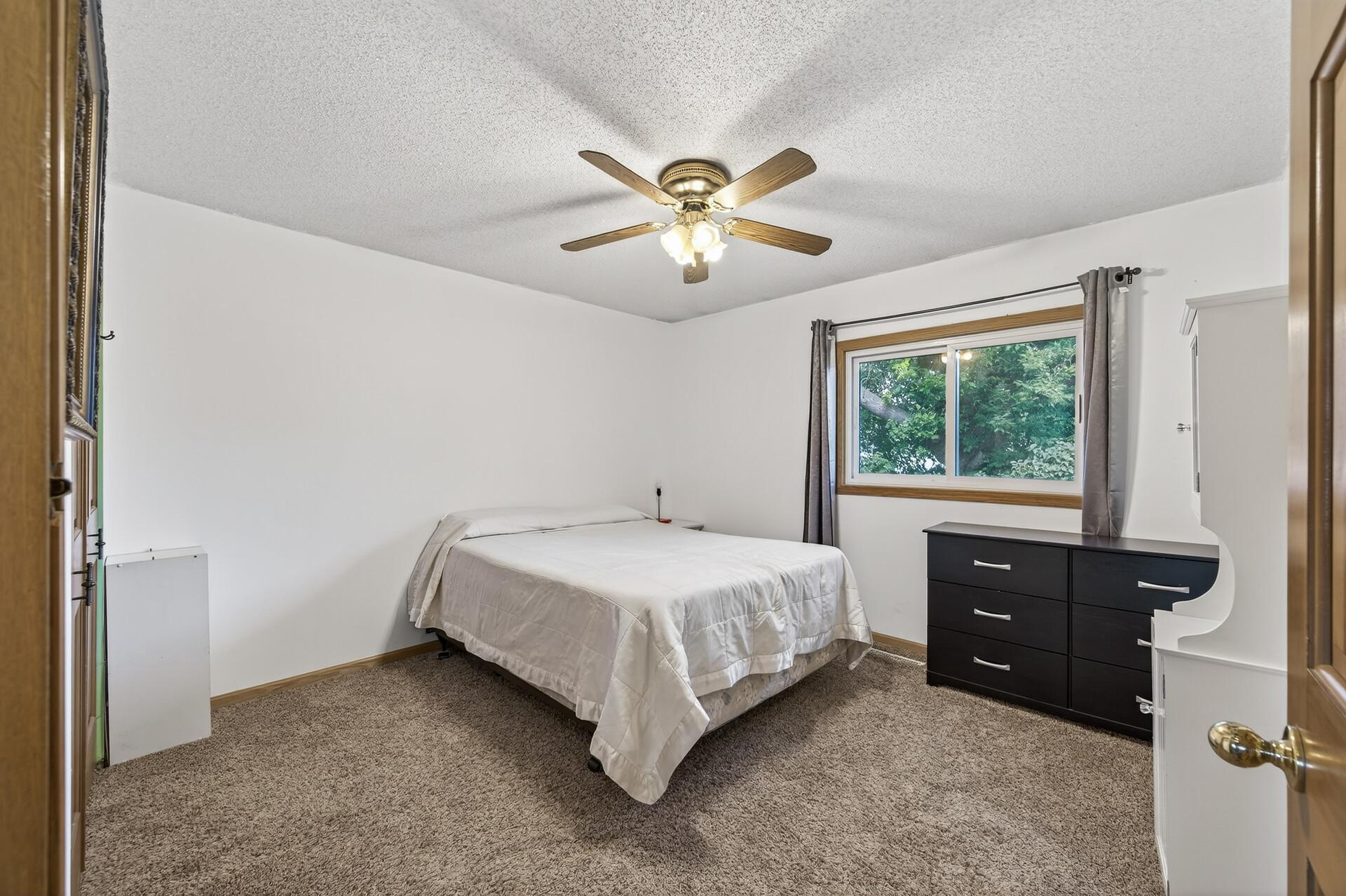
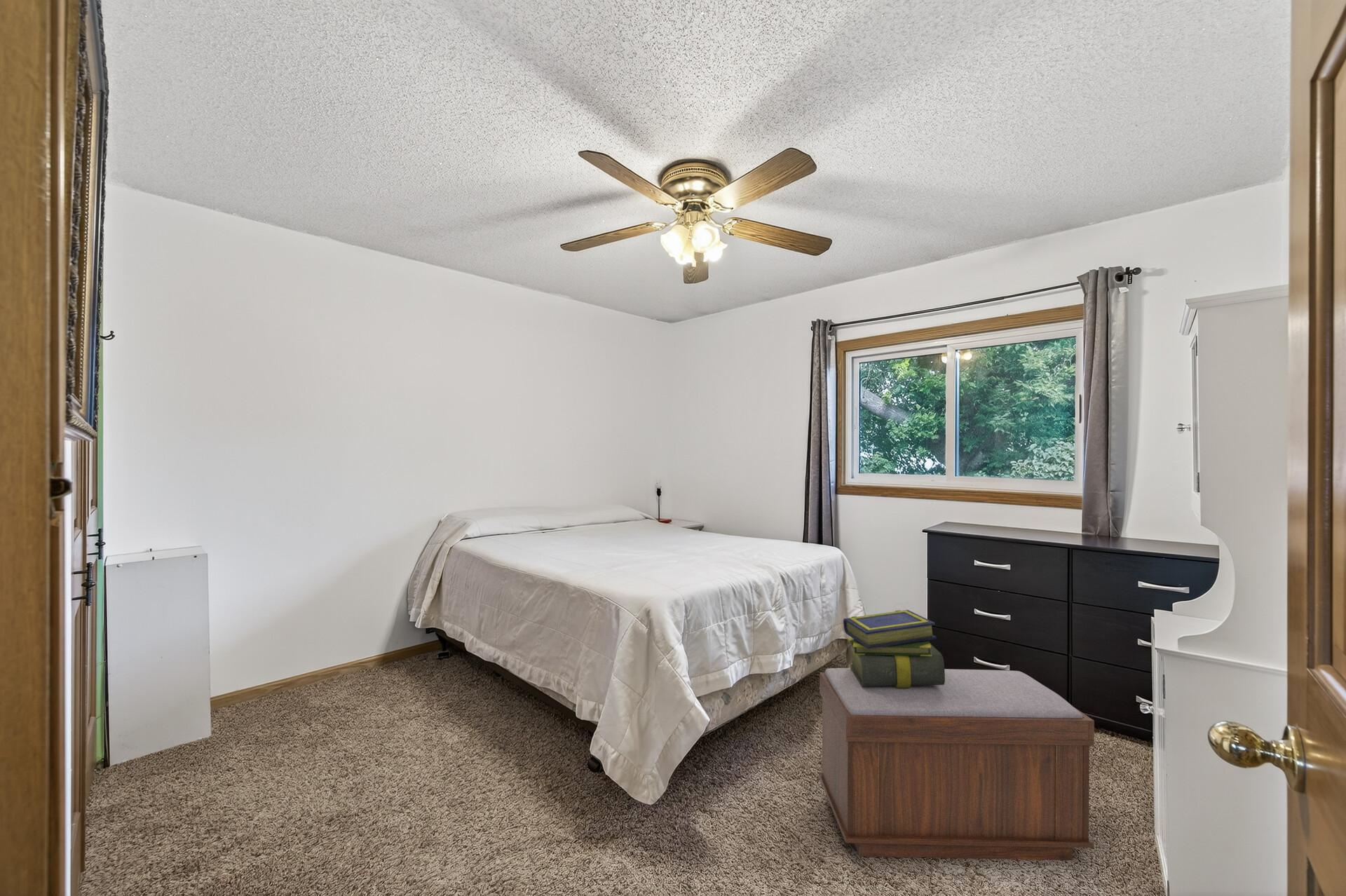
+ stack of books (891, 647)
+ bench (943, 754)
